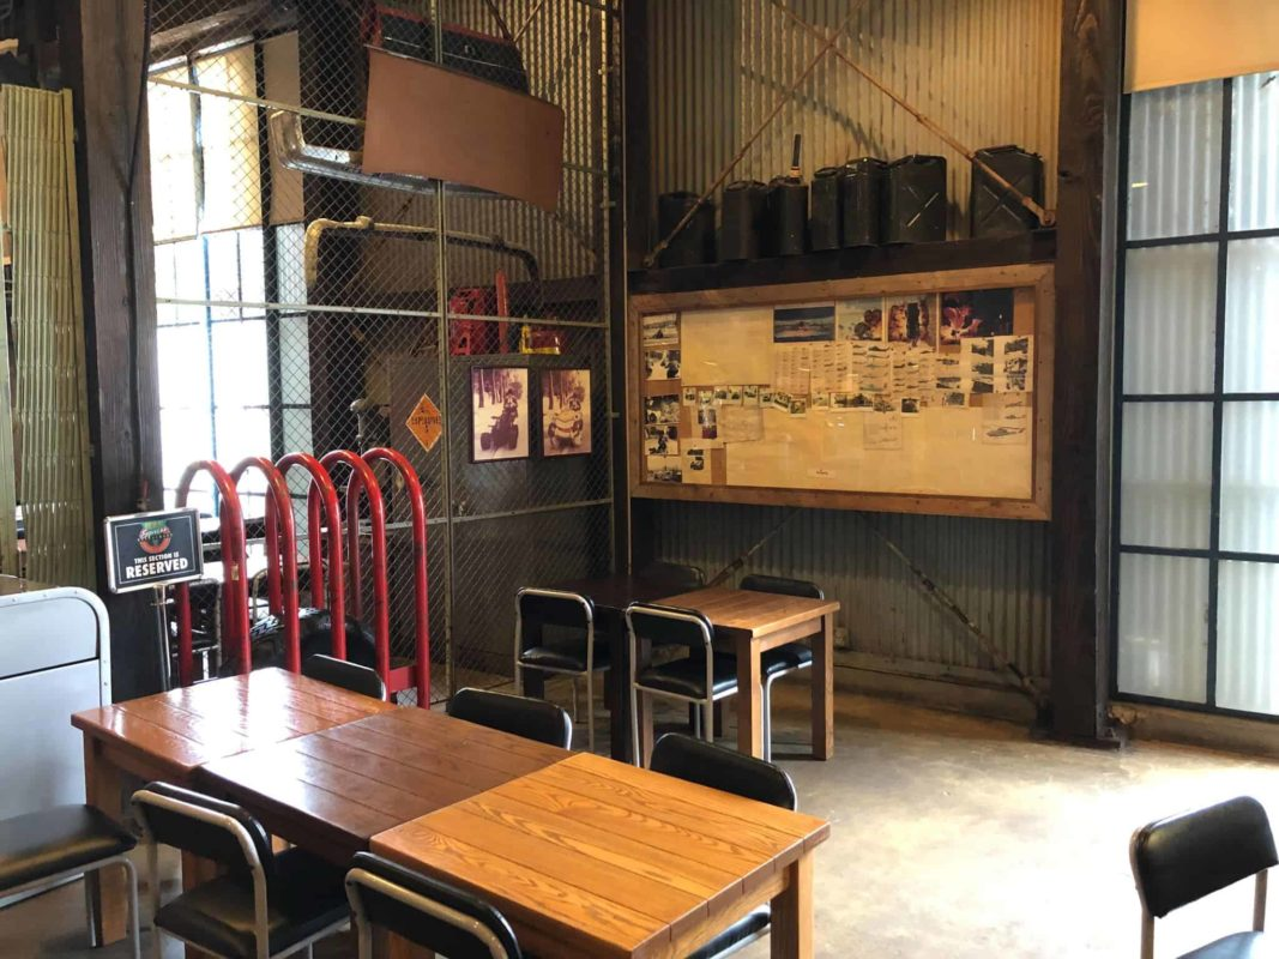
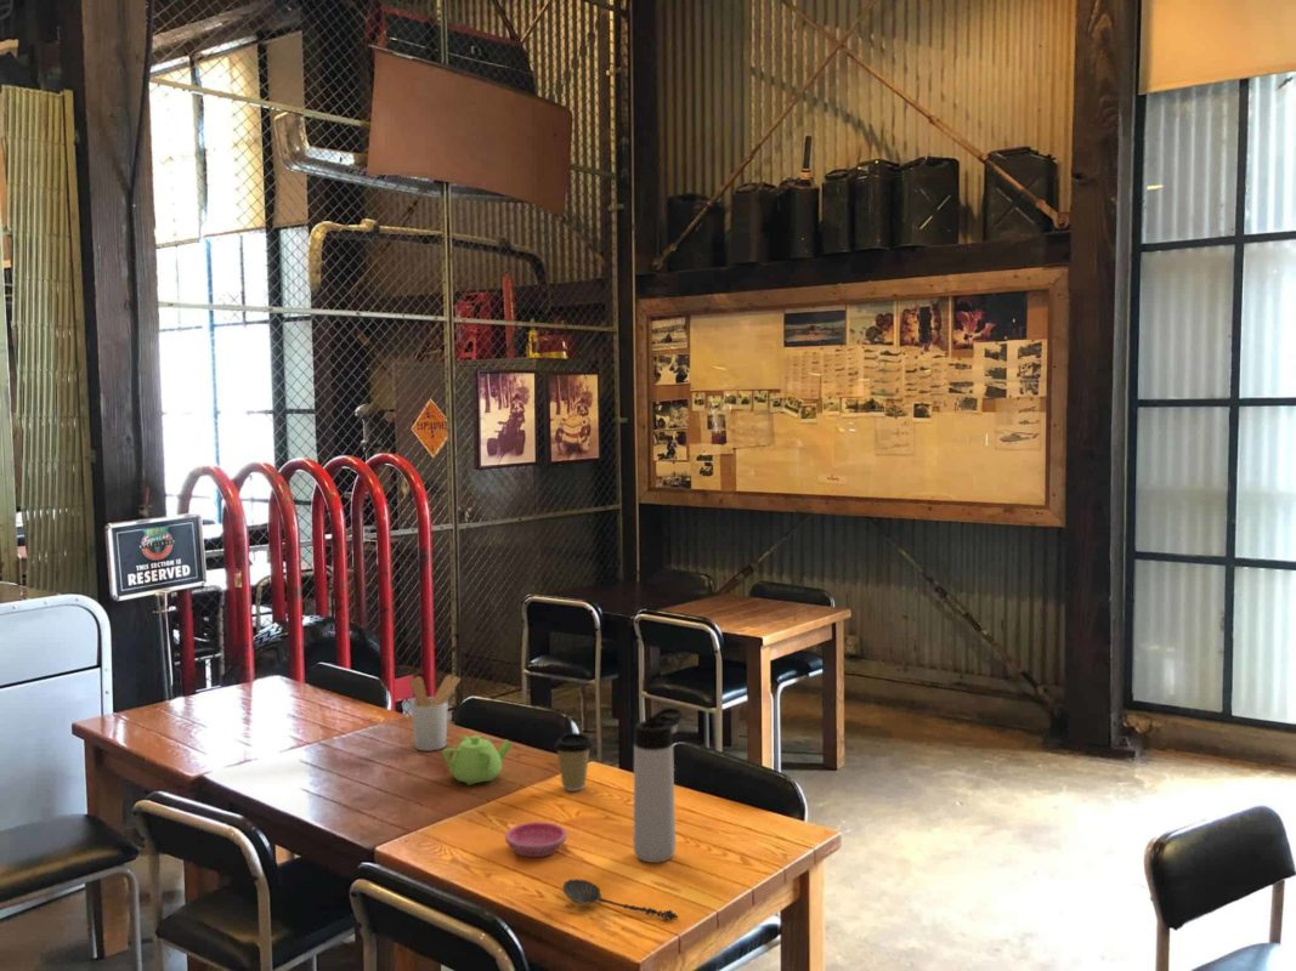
+ coffee cup (573, 762)
+ spoon (618, 903)
+ teapot (479, 756)
+ thermos bottle (660, 783)
+ saucer (536, 840)
+ utensil holder (436, 710)
